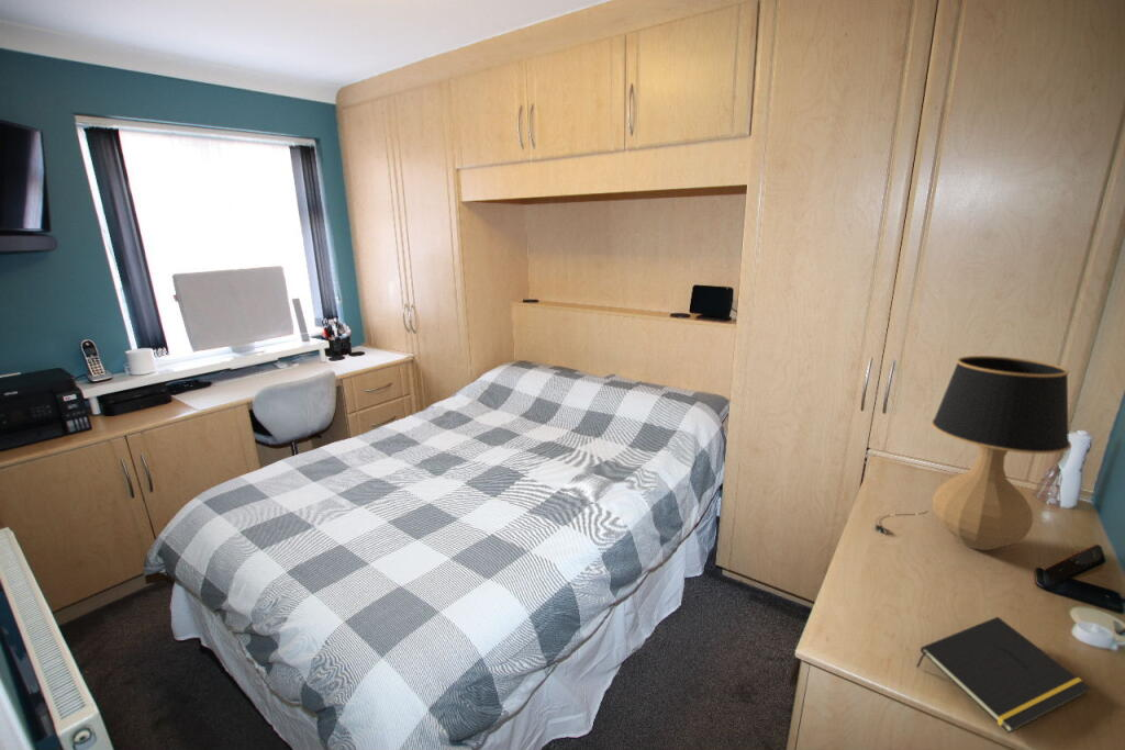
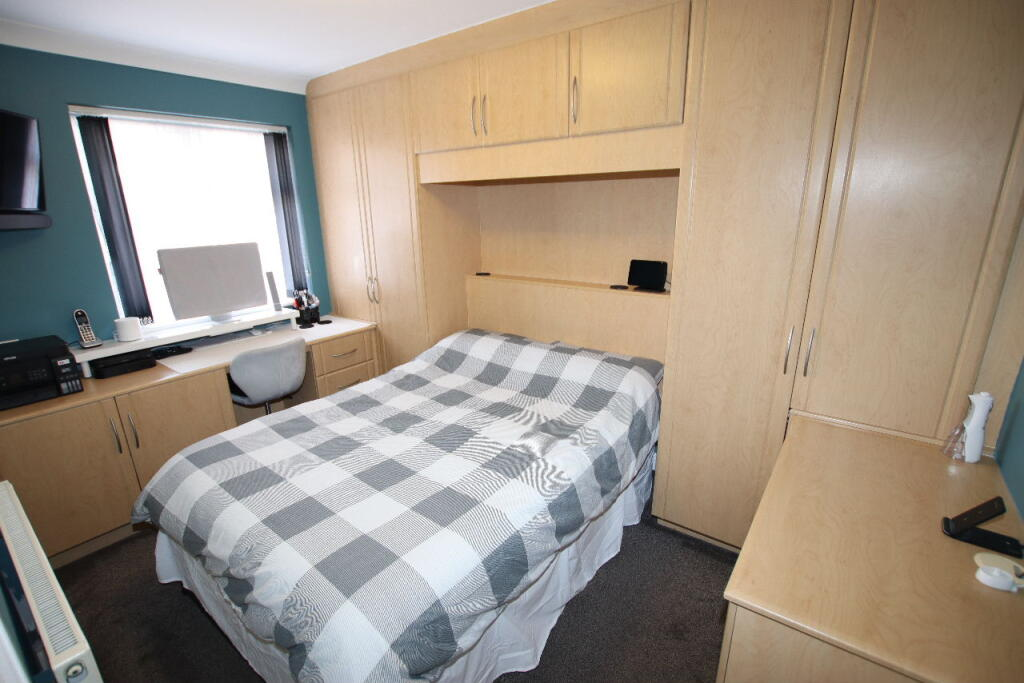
- notepad (1002, 669)
- table lamp (973, 444)
